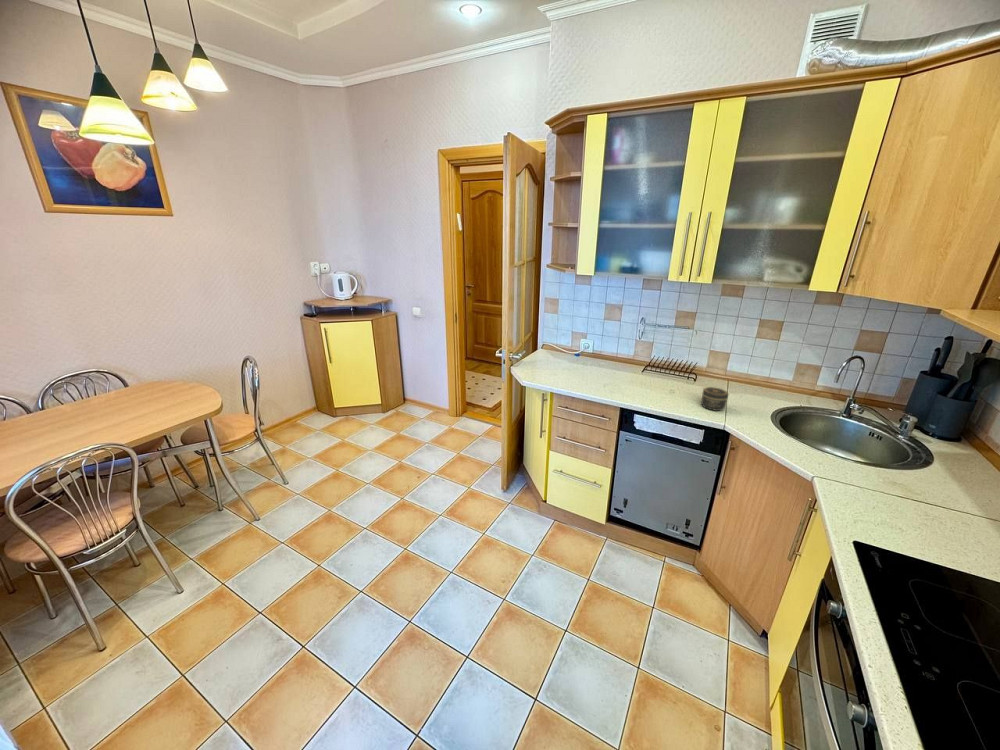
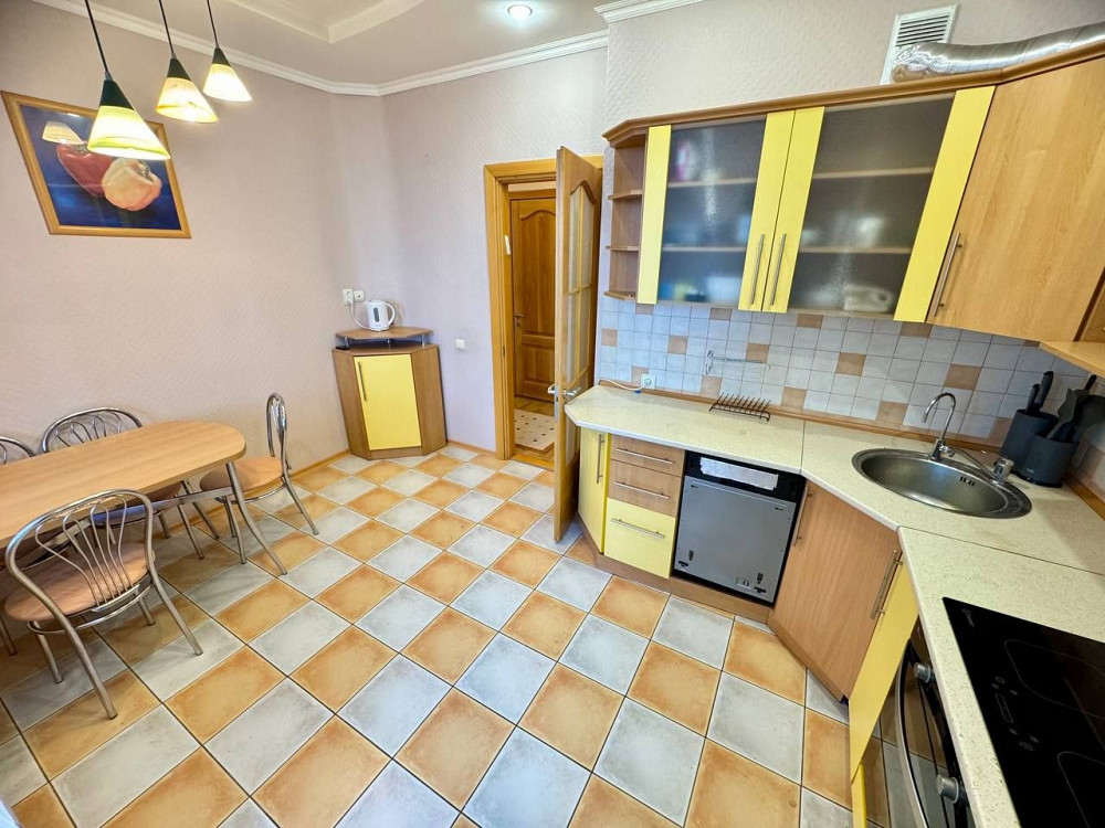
- jar (714, 398)
